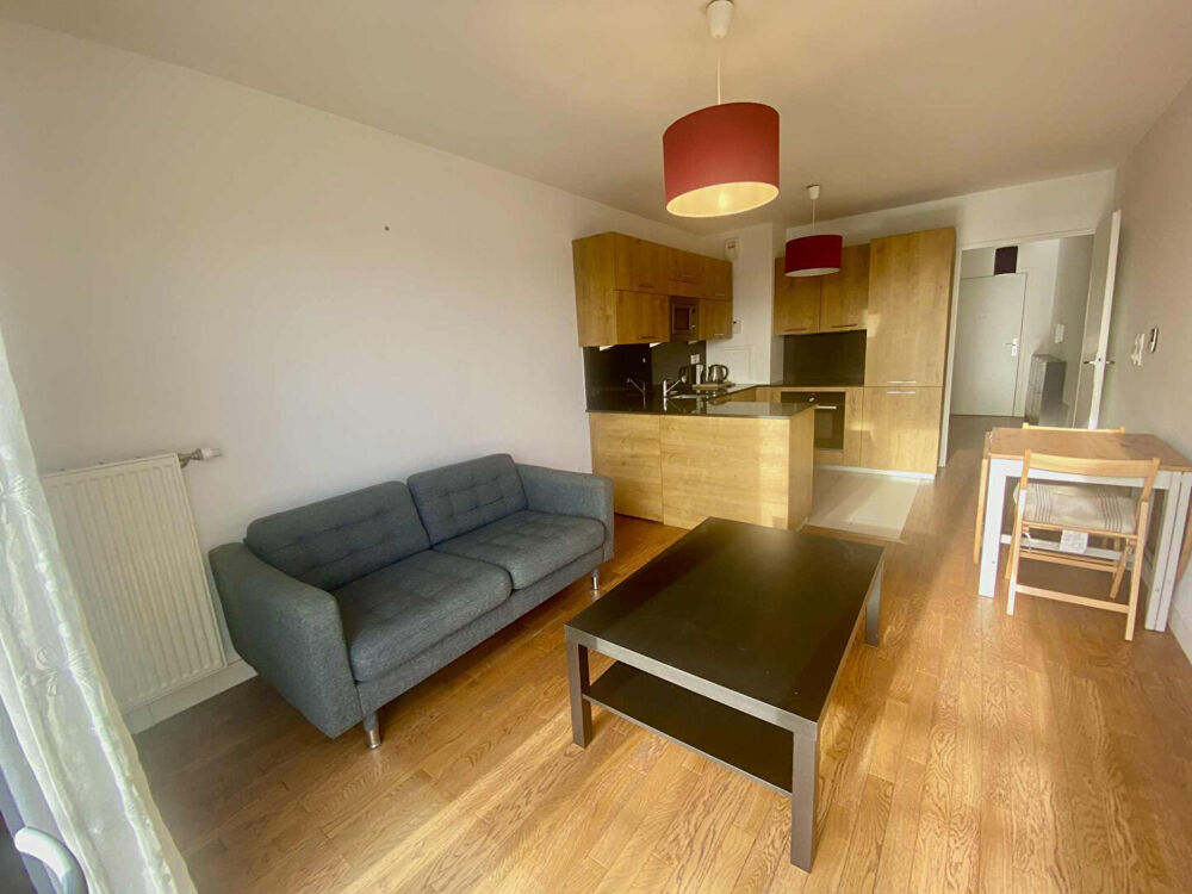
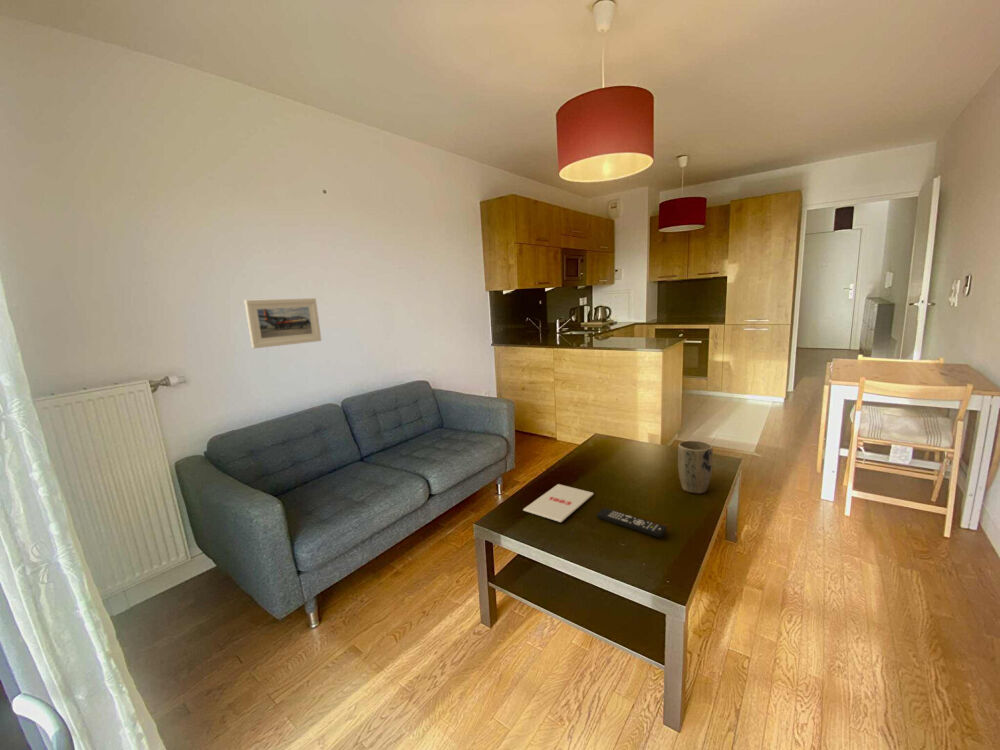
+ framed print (285, 322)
+ remote control (630, 522)
+ plant pot (694, 467)
+ magazine (559, 501)
